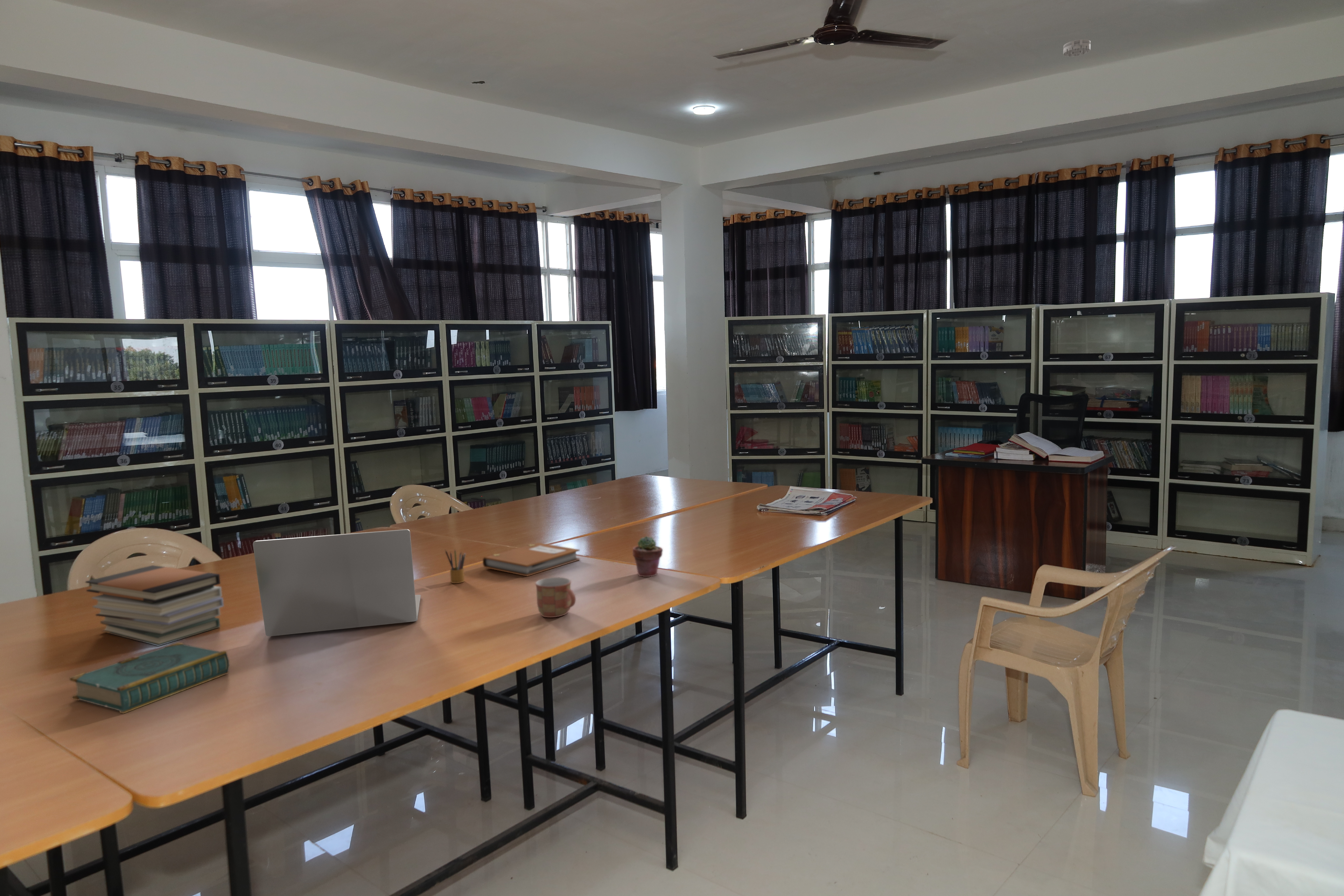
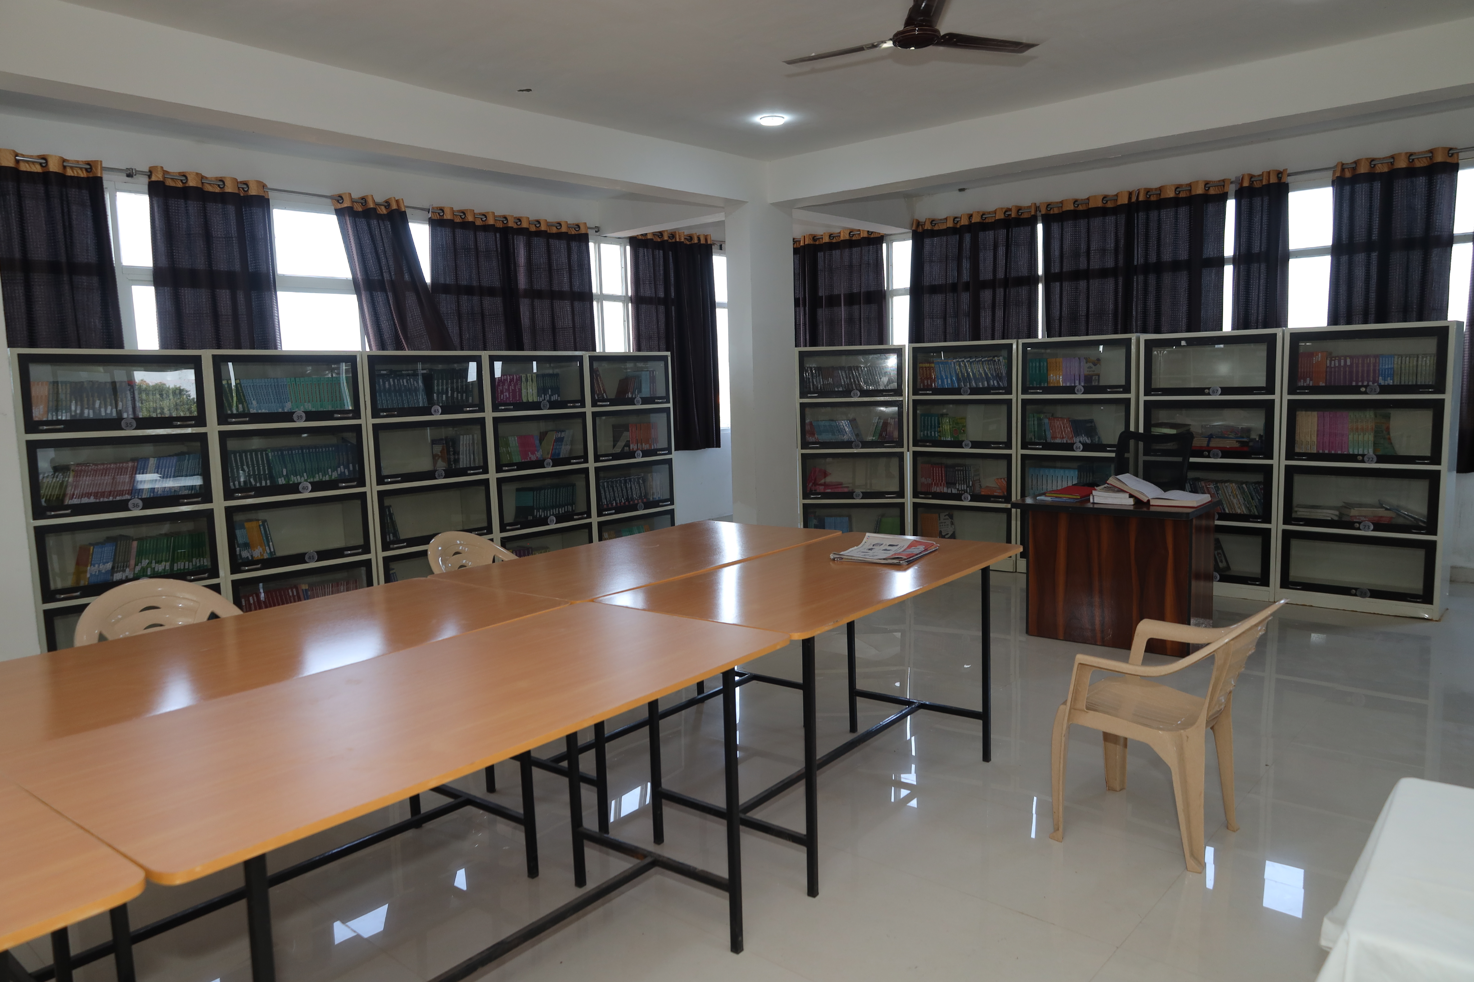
- mug (557, 598)
- smoke detector (1077, 47)
- book stack (158, 604)
- laptop (345, 572)
- notebook (533, 557)
- pencil box (455, 565)
- book (155, 674)
- potted succulent (647, 556)
